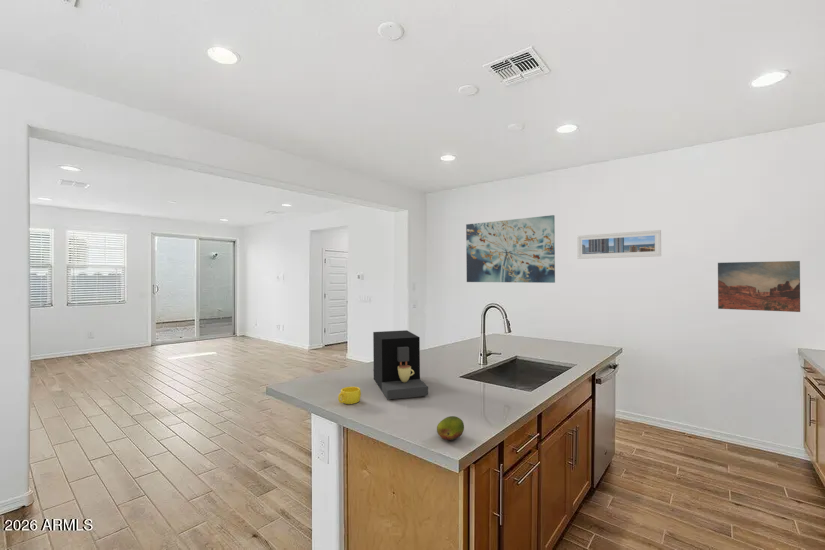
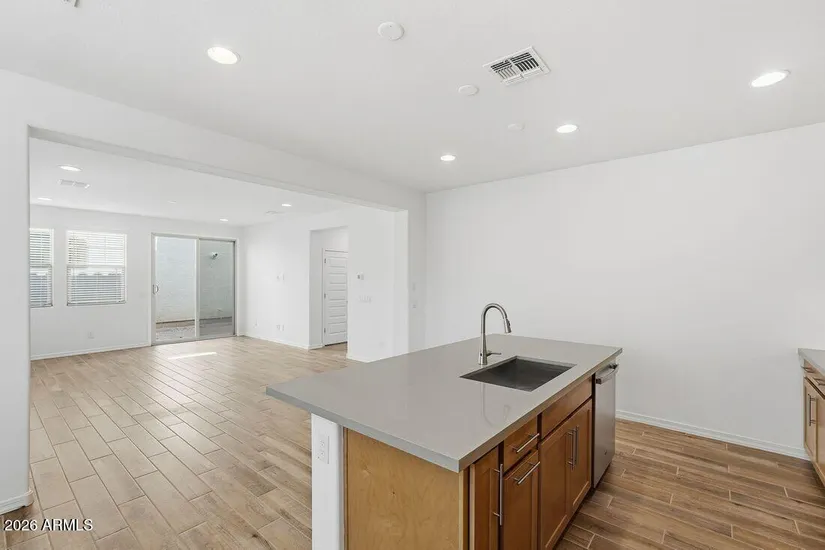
- fruit (451, 427)
- wall art (756, 286)
- cup (348, 396)
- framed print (616, 245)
- coffee maker (398, 361)
- wall art (507, 251)
